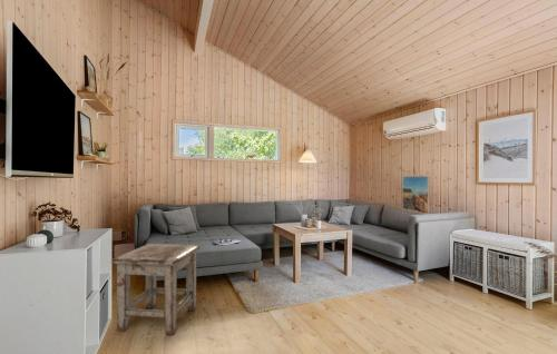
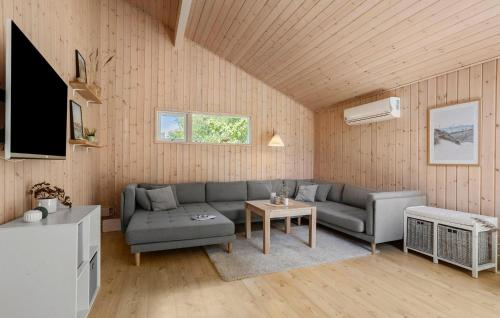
- stool (159, 288)
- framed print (414, 195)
